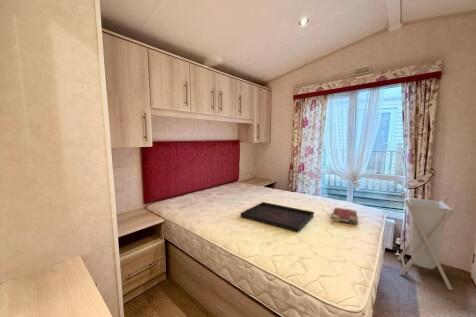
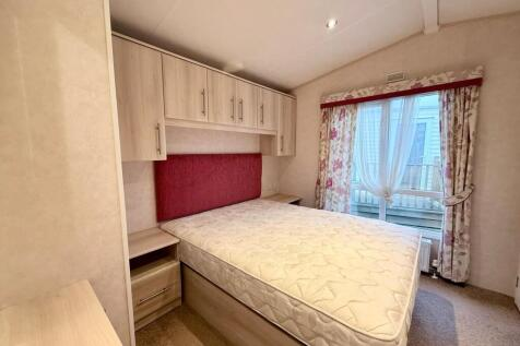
- laundry hamper (424, 236)
- serving tray (277, 214)
- book (344, 214)
